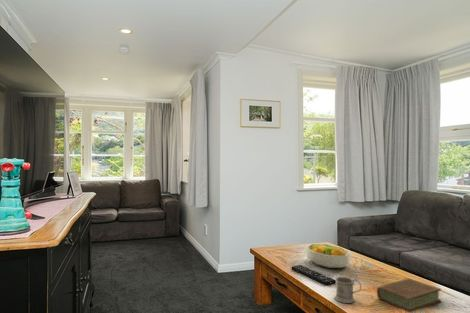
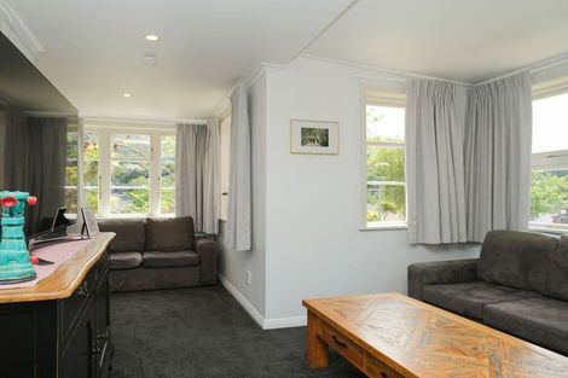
- mug (348, 288)
- book (408, 293)
- fruit bowl (327, 253)
- remote control (312, 273)
